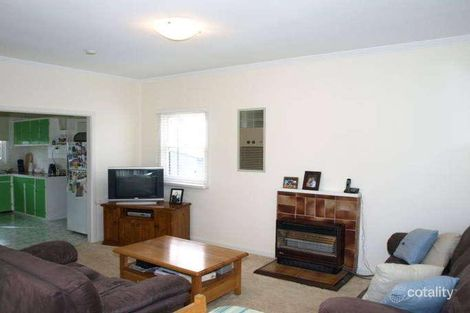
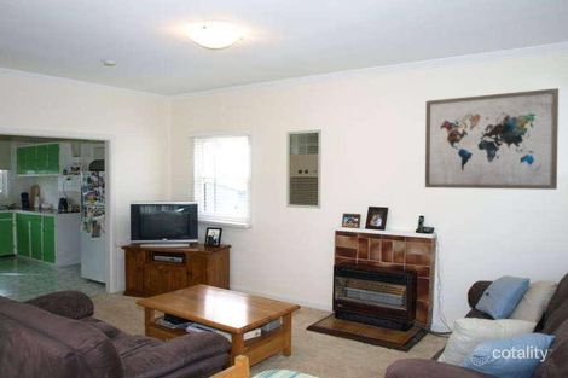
+ wall art (486, 141)
